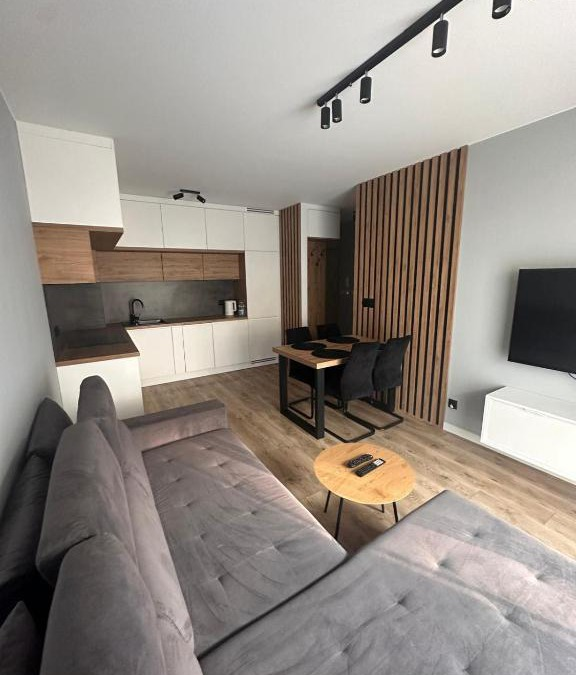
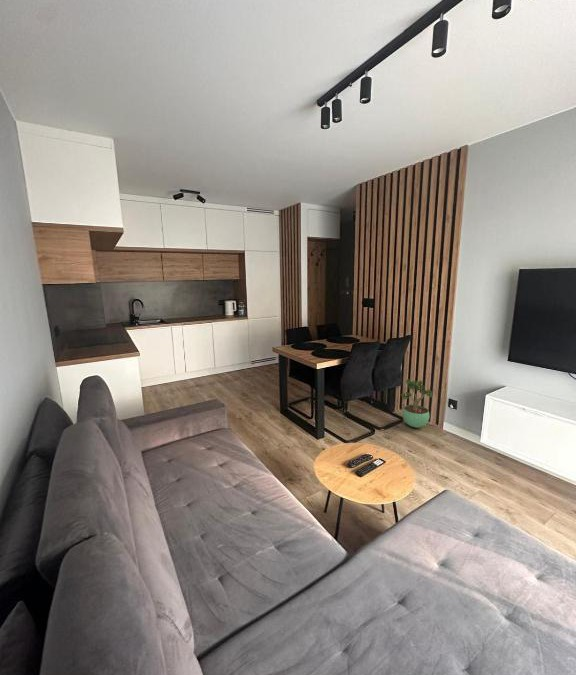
+ potted plant (417, 403)
